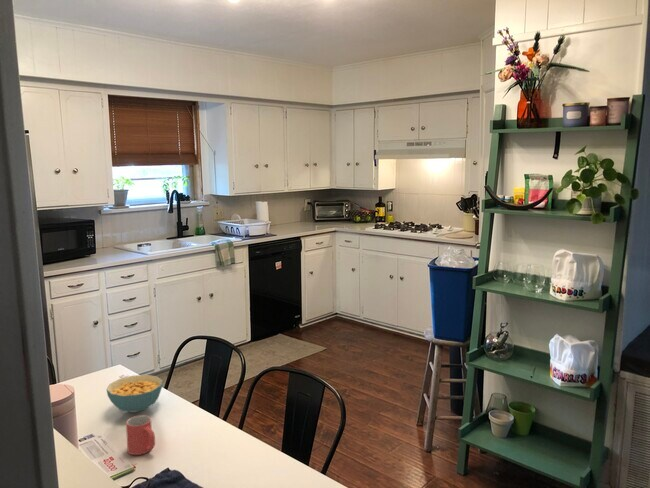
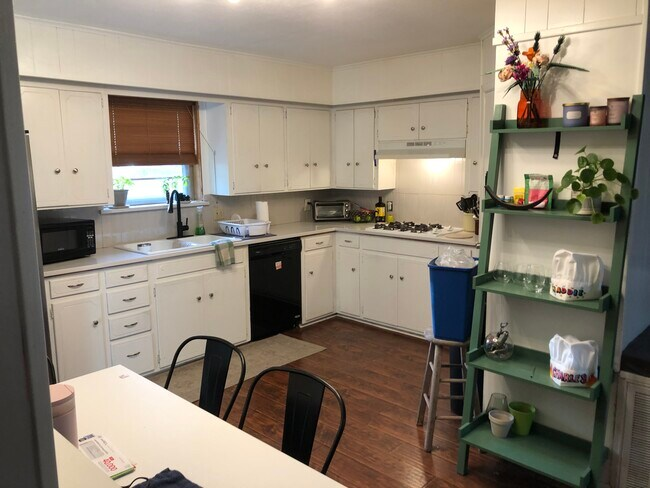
- cereal bowl (135, 397)
- mug (142, 436)
